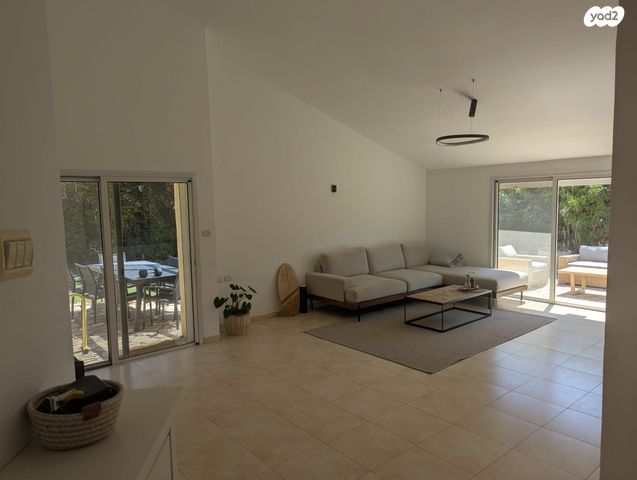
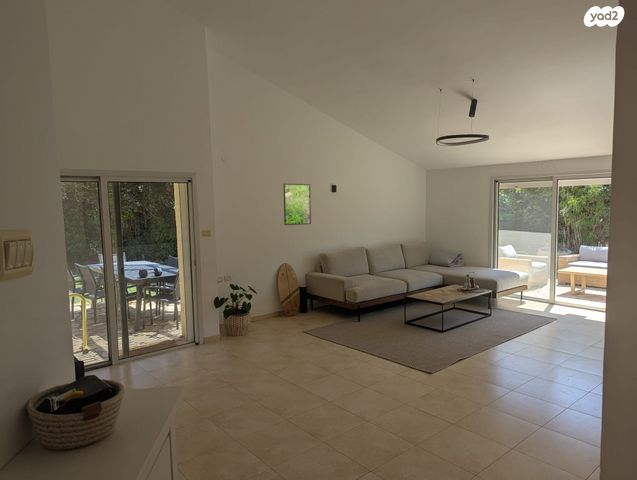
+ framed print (297, 204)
